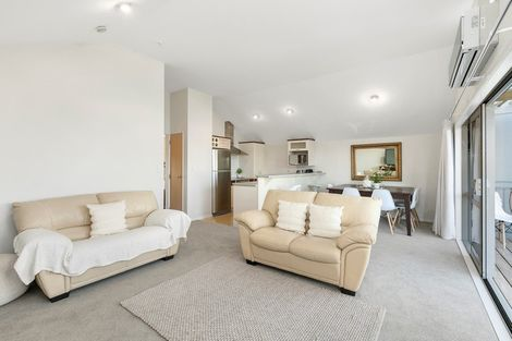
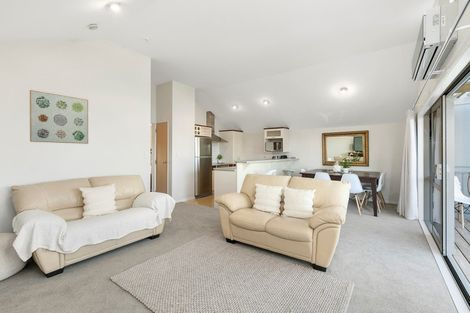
+ wall art (61, 119)
